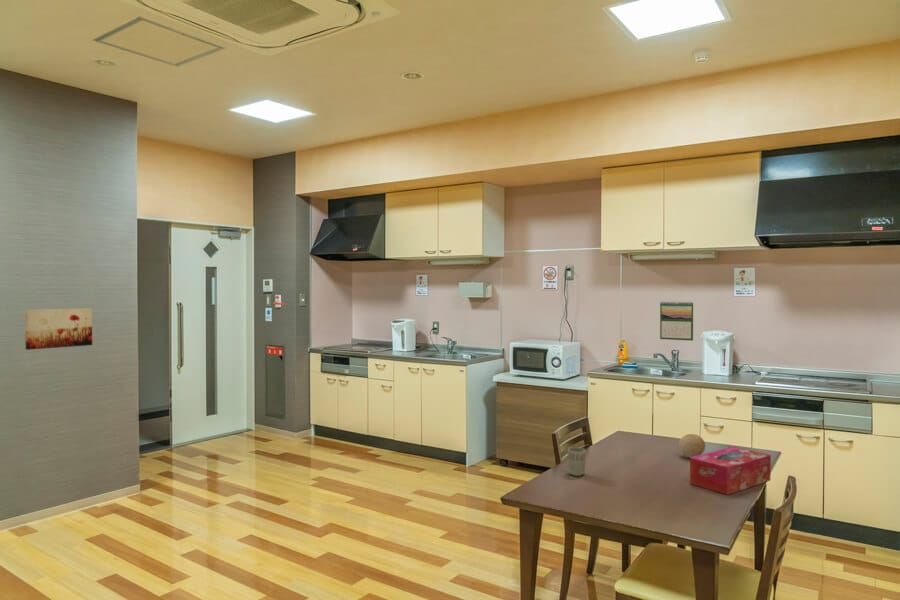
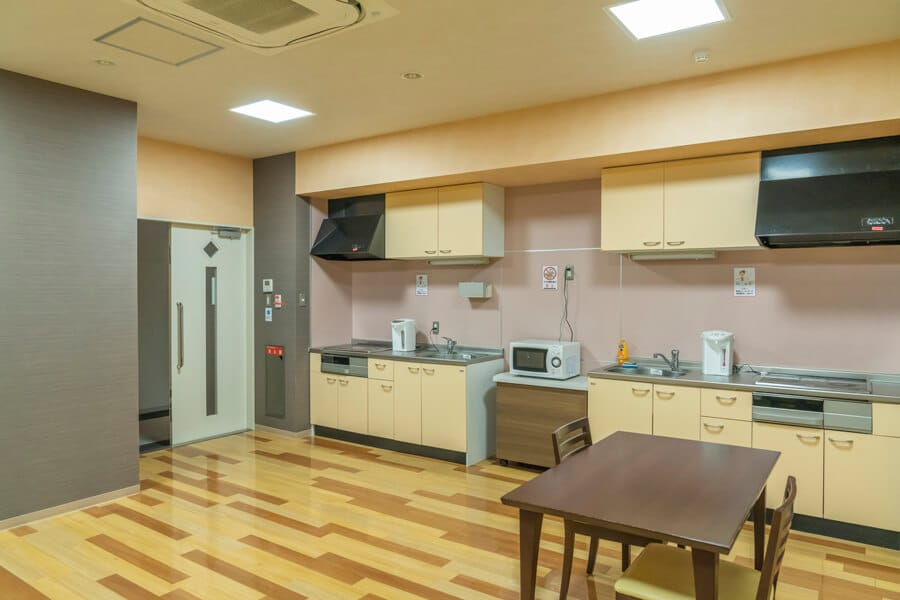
- cup (576, 461)
- wall art (59, 328)
- tissue box (730, 469)
- calendar (676, 320)
- fruit (691, 446)
